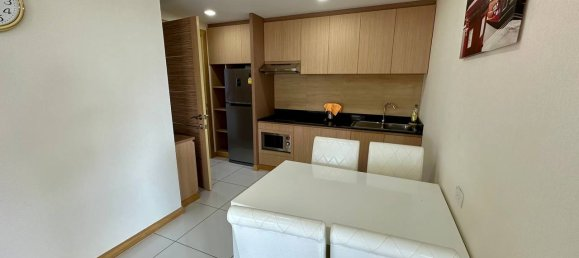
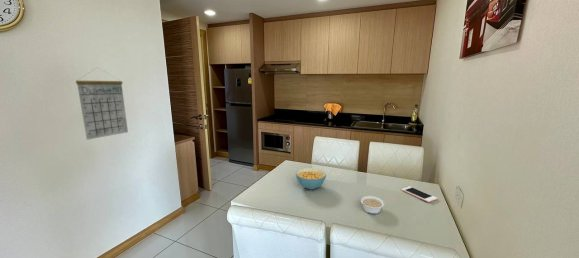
+ cell phone (418, 193)
+ cereal bowl (310, 180)
+ calendar (103, 102)
+ legume (371, 205)
